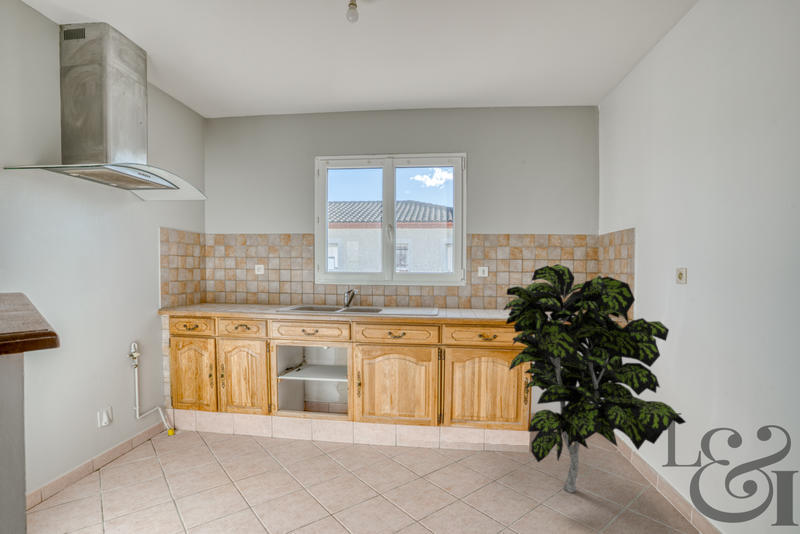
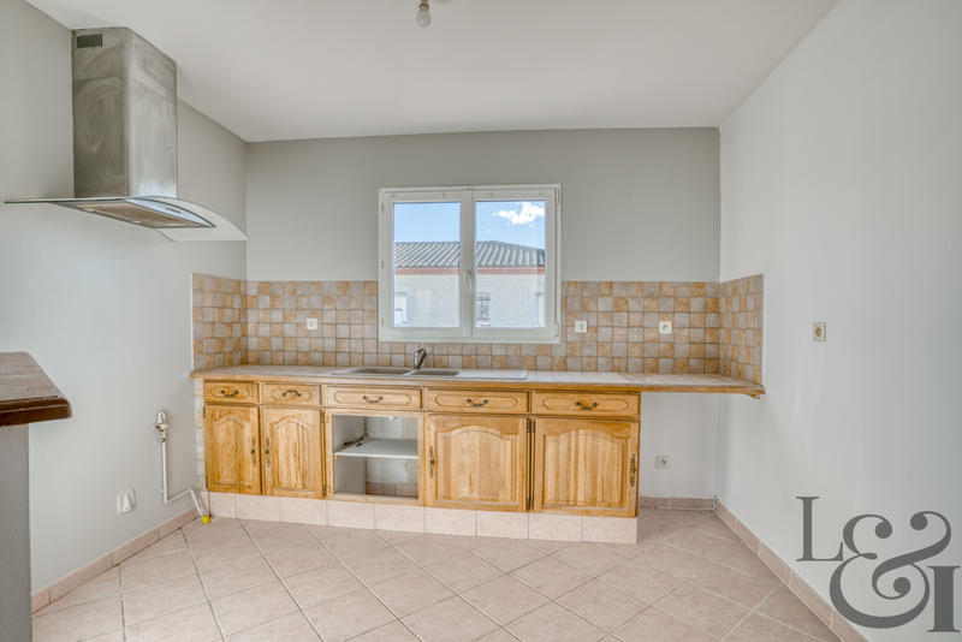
- indoor plant (583, 381)
